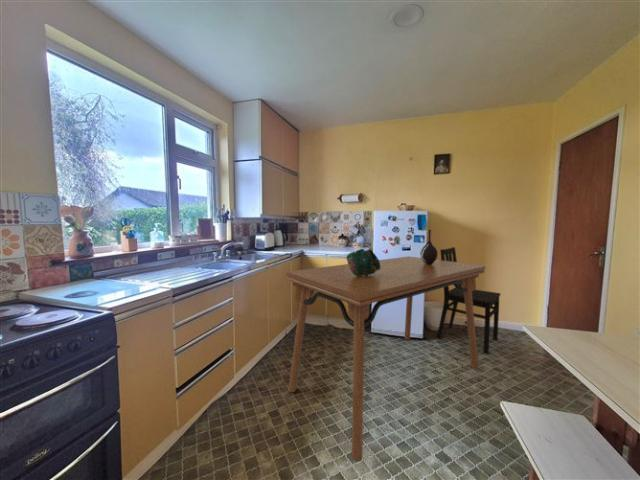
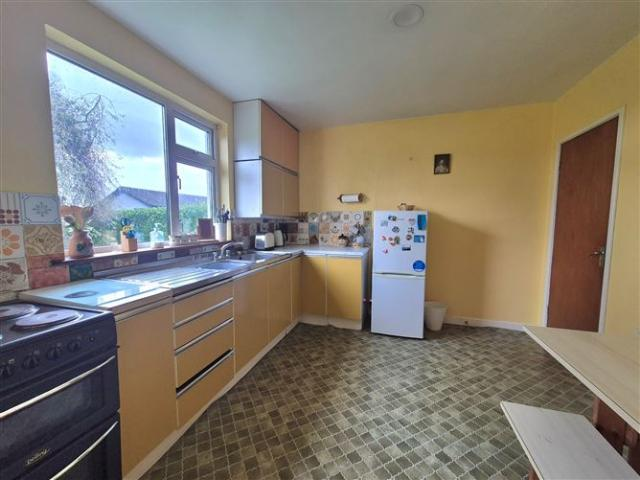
- dining chair (472, 294)
- vase (429, 246)
- decorative bowl (363, 262)
- dining table (405, 324)
